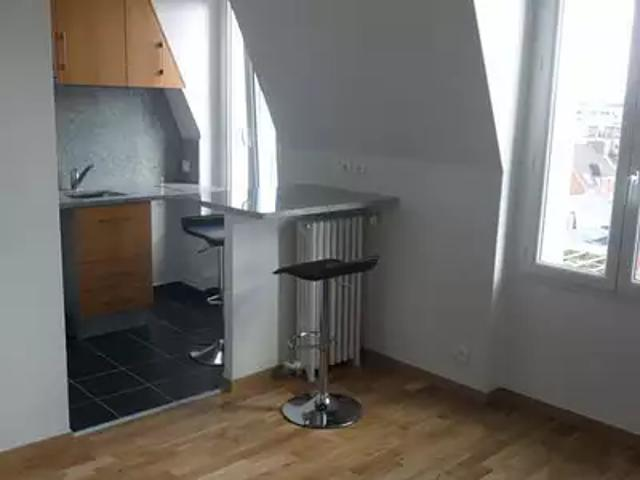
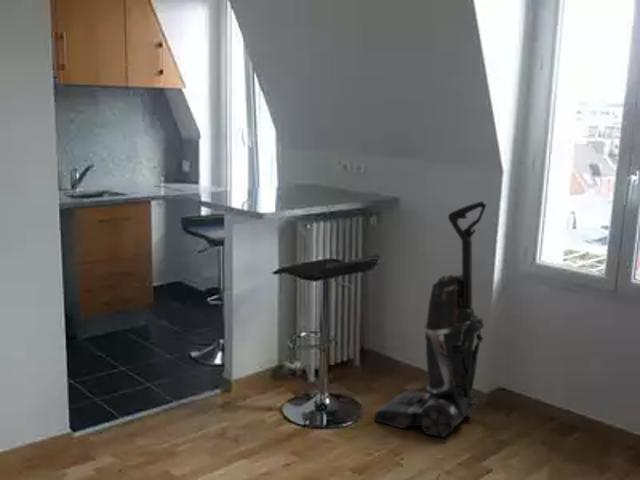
+ vacuum cleaner (430, 311)
